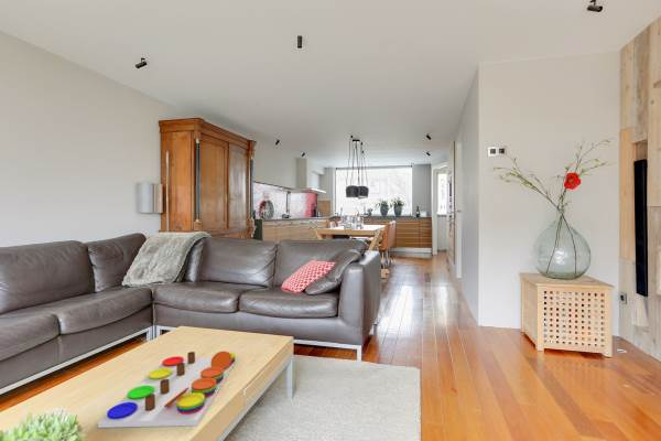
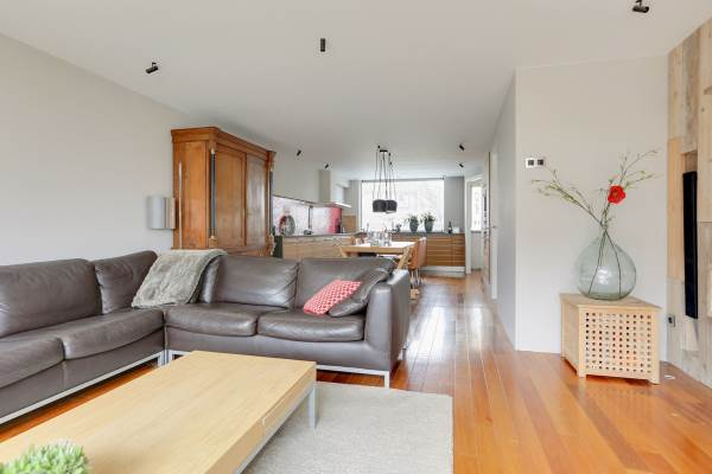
- board game (181, 377)
